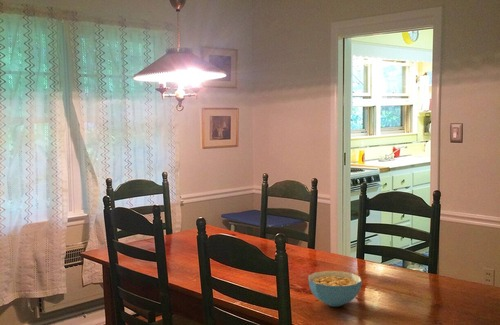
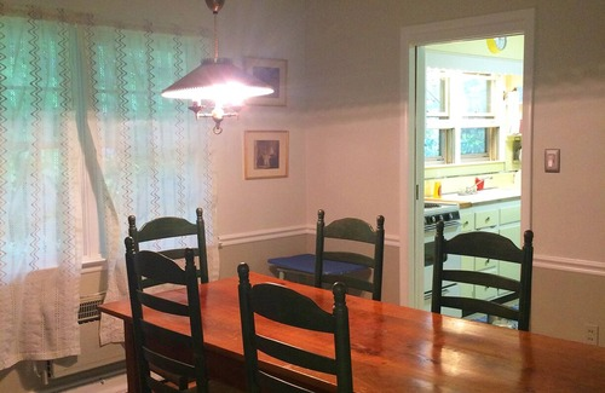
- cereal bowl (334, 291)
